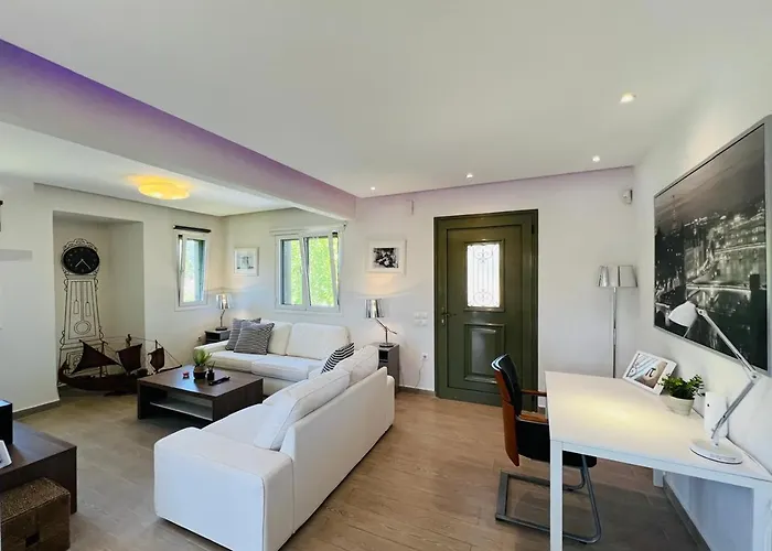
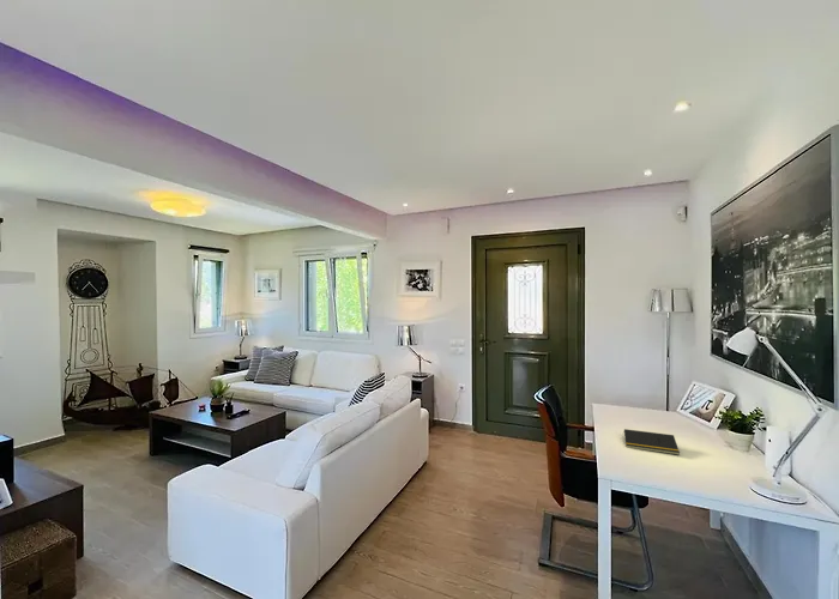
+ notepad (650, 441)
